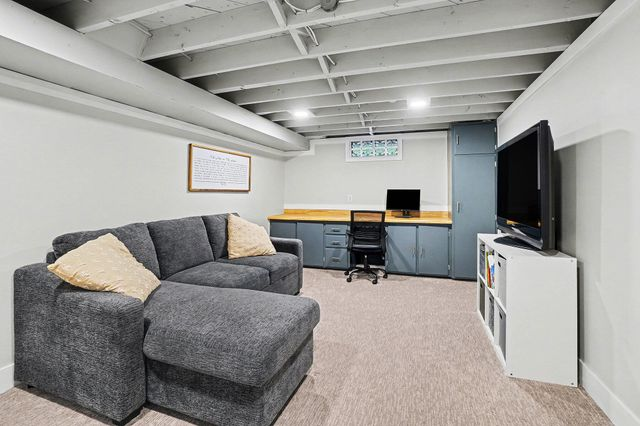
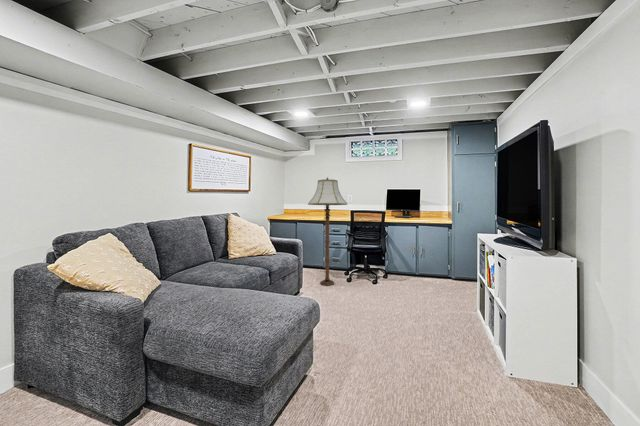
+ floor lamp (327, 230)
